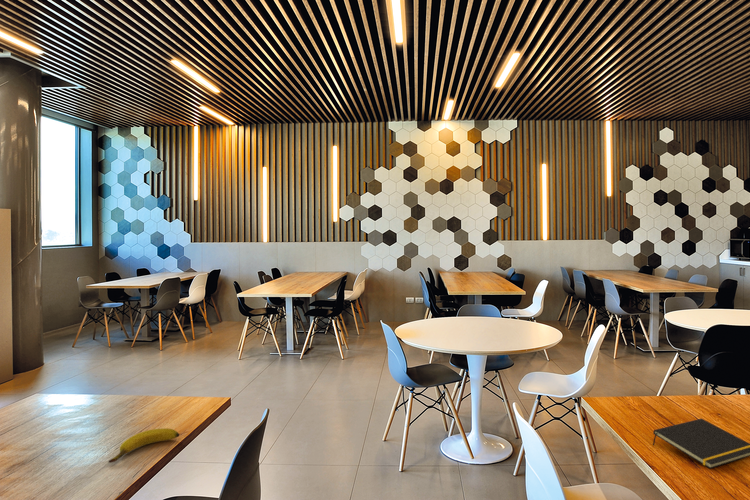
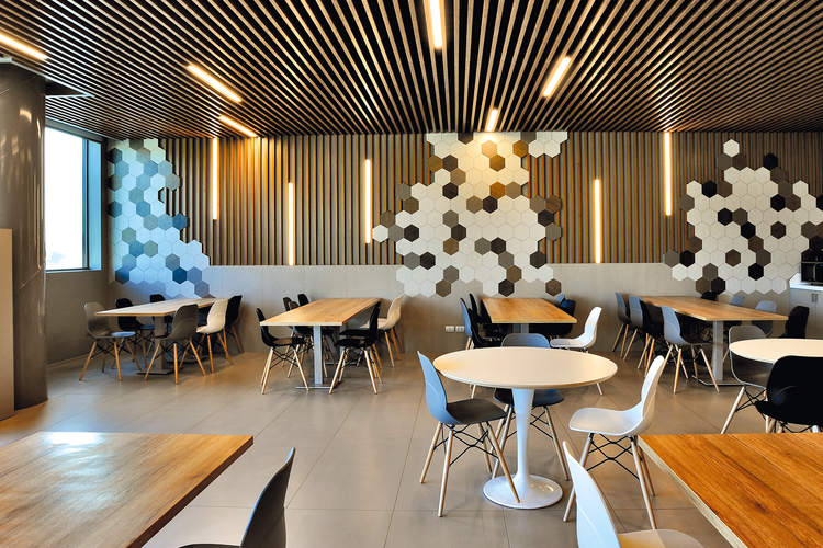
- banana (143, 441)
- notepad (705, 441)
